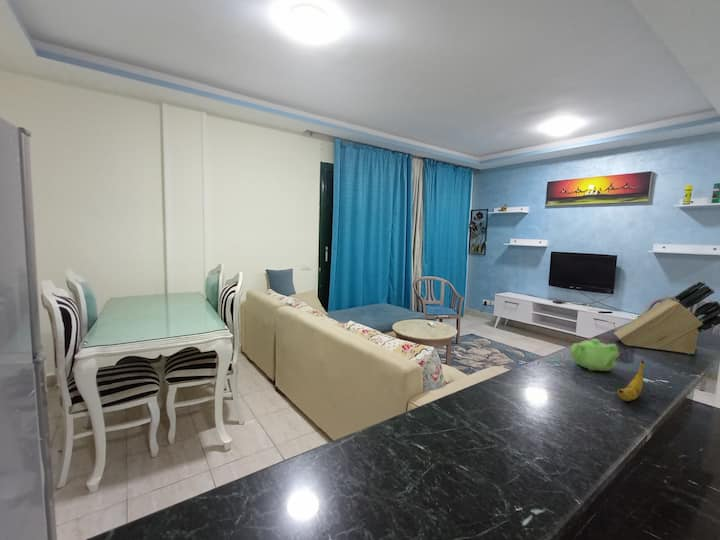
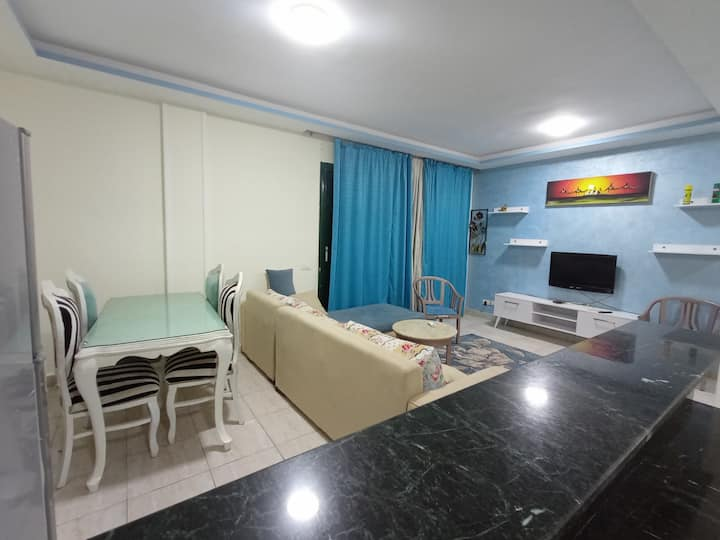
- knife block (668, 314)
- banana (631, 382)
- teapot (596, 354)
